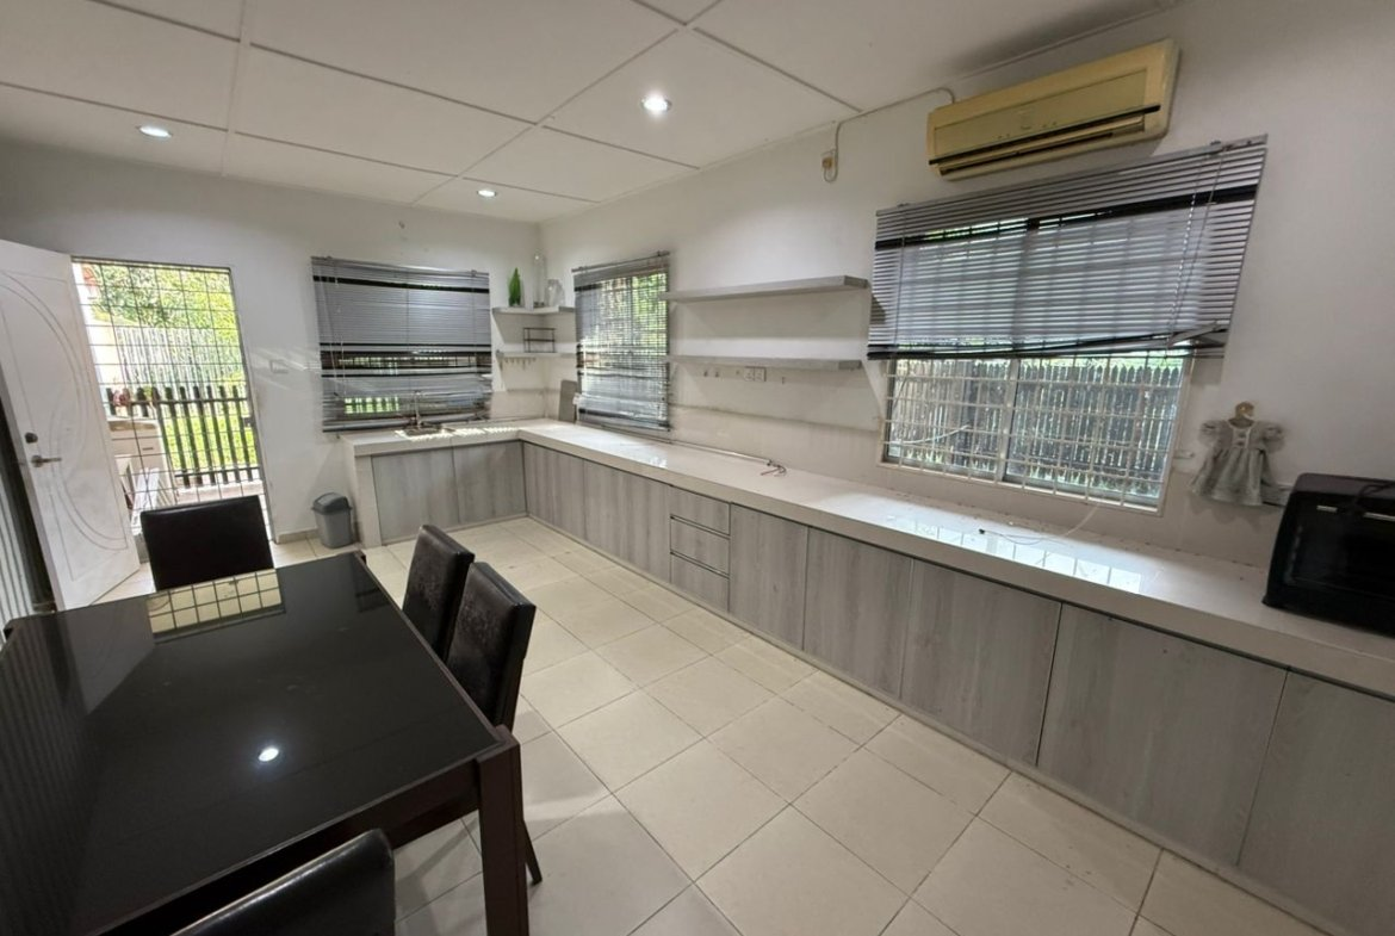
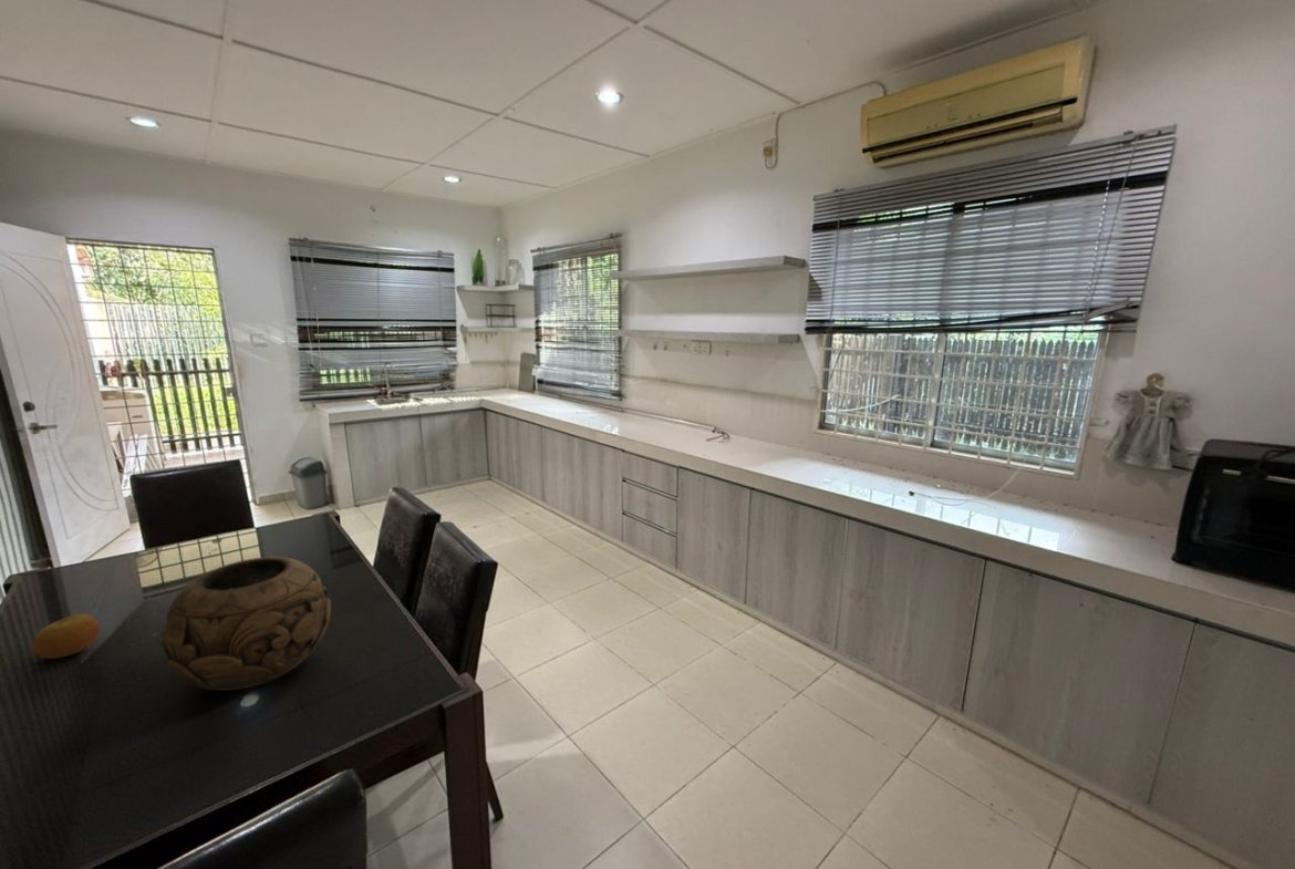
+ decorative bowl (252, 621)
+ fruit (68, 635)
